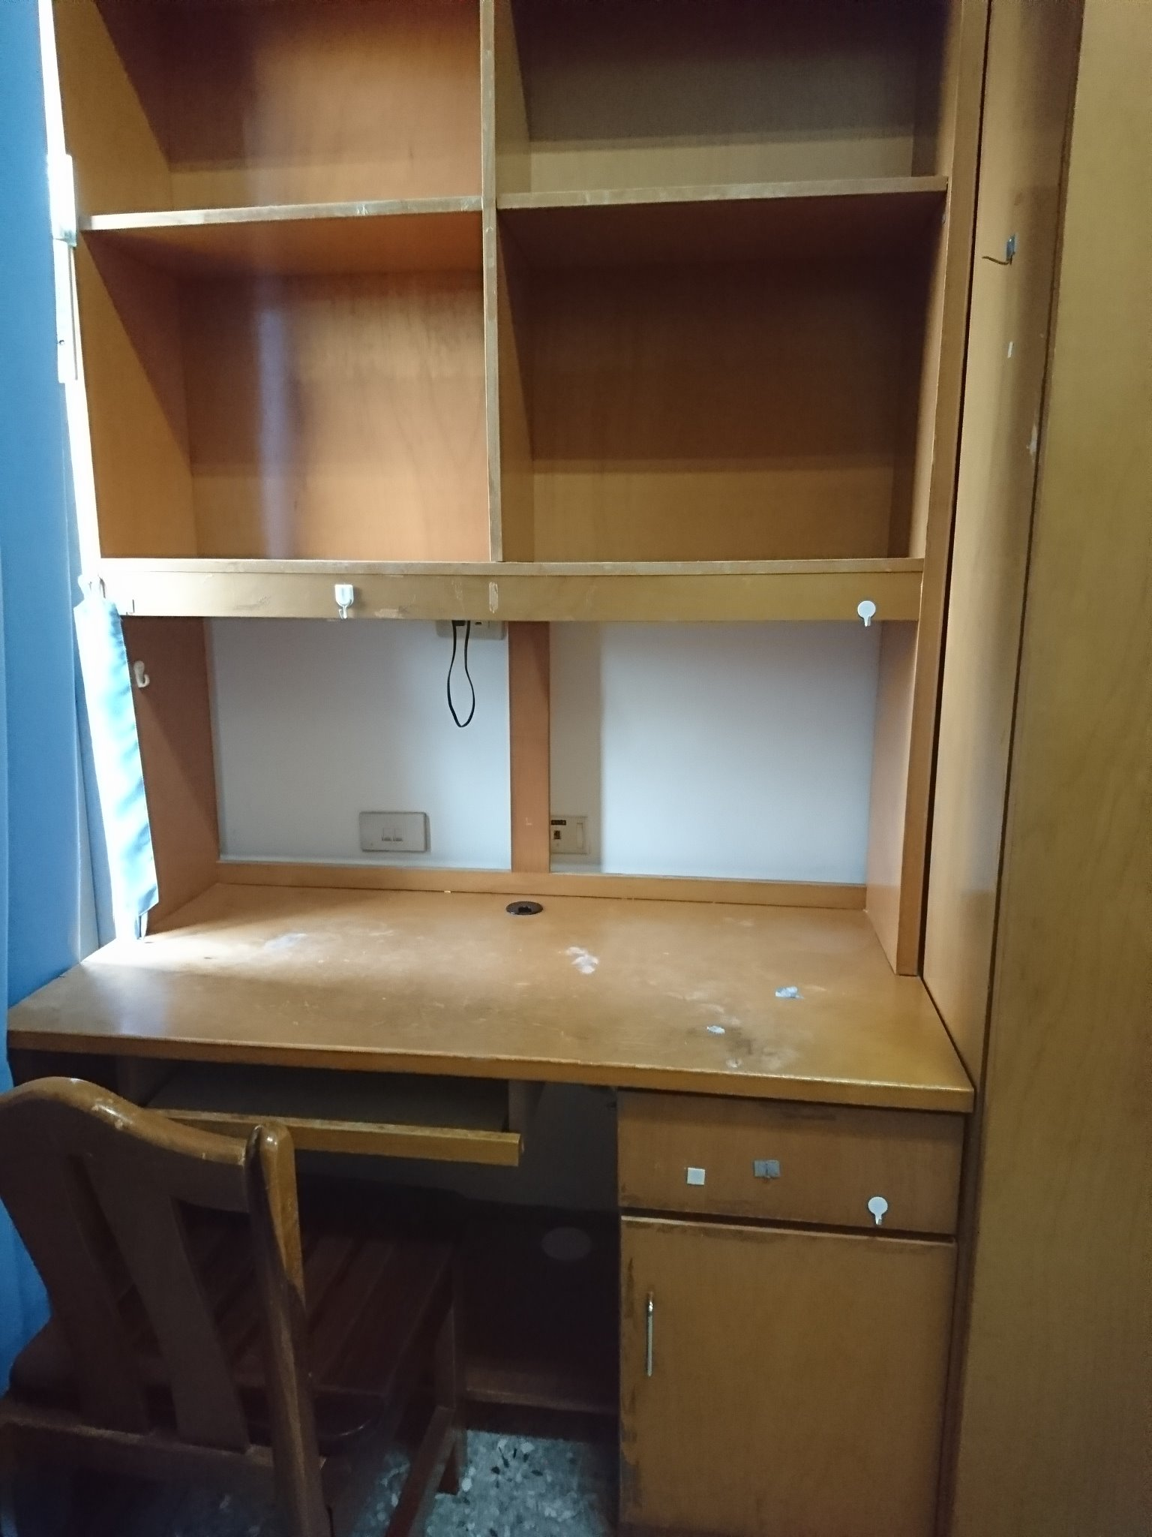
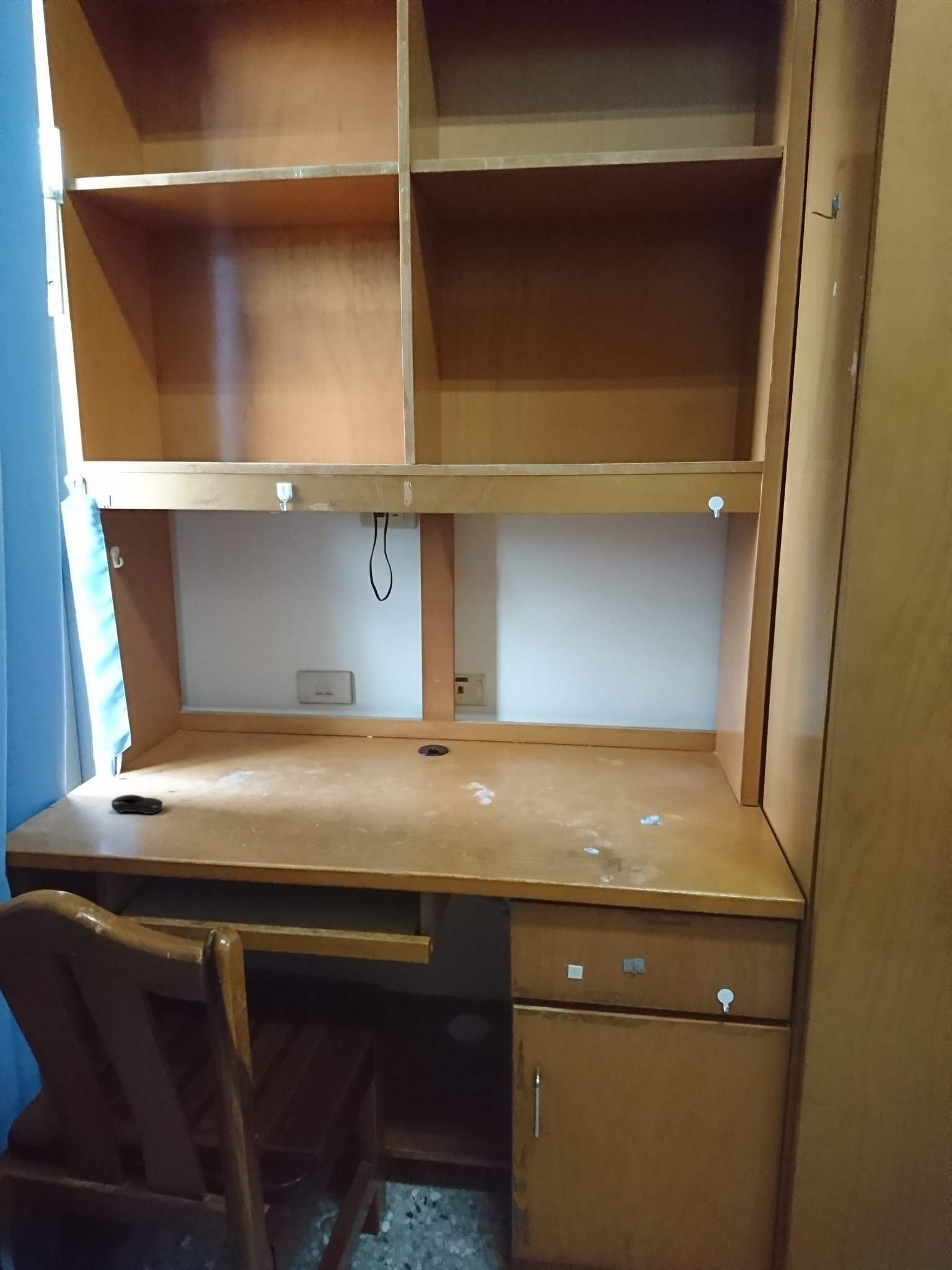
+ computer mouse (125, 799)
